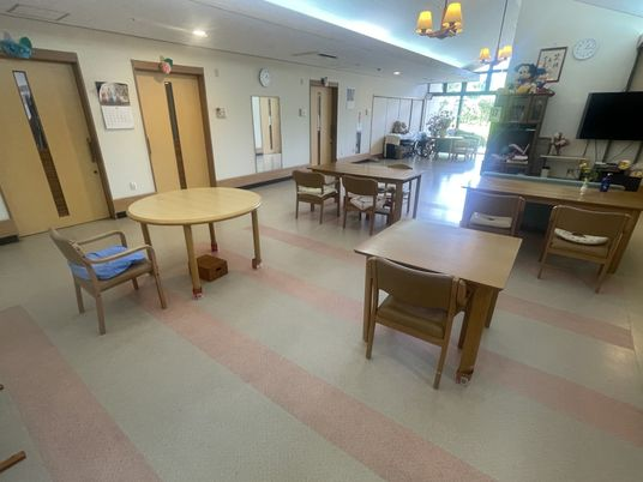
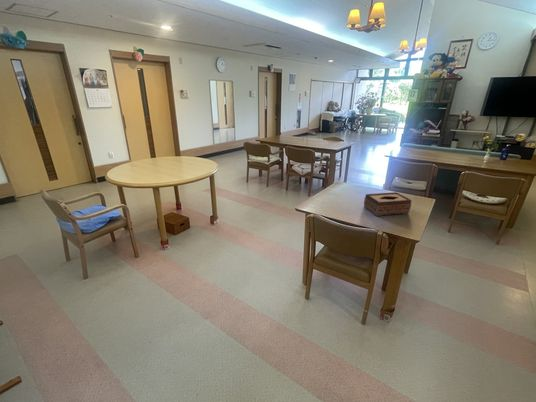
+ tissue box (386, 203)
